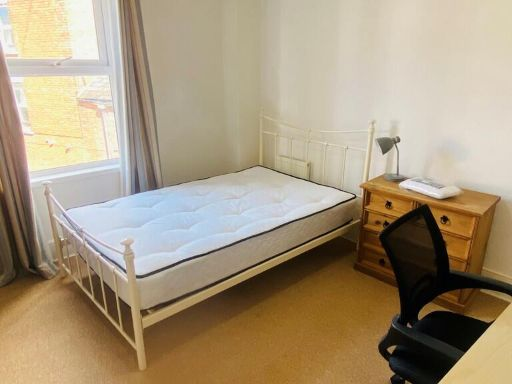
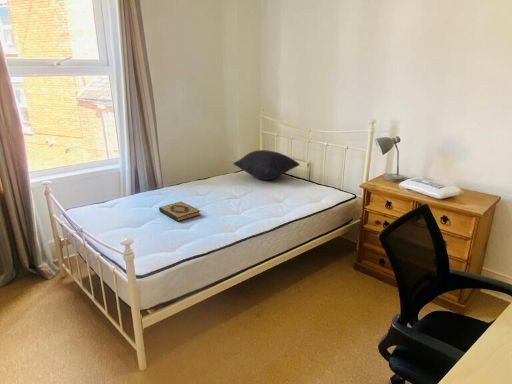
+ hardback book (179, 211)
+ pillow (266, 164)
